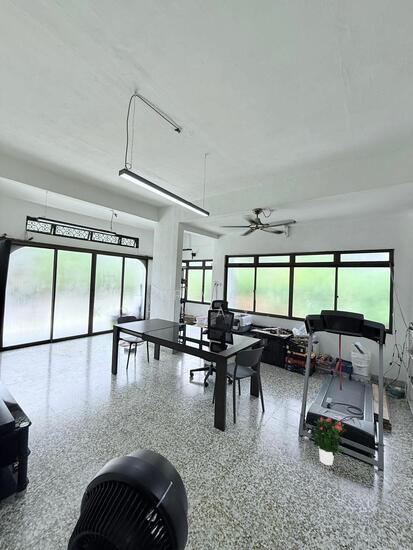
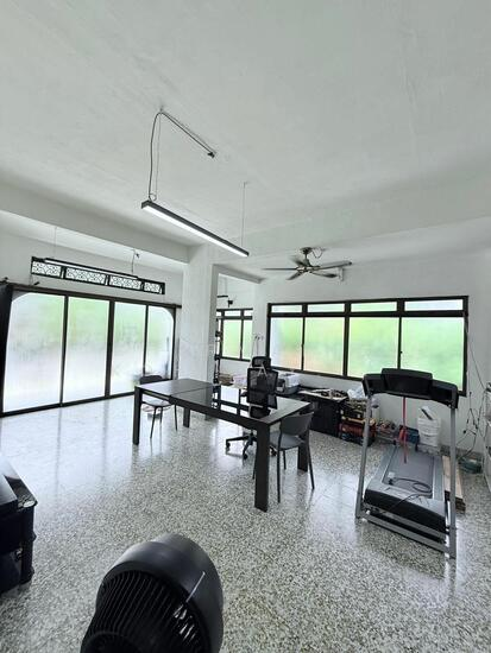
- potted flower (328, 440)
